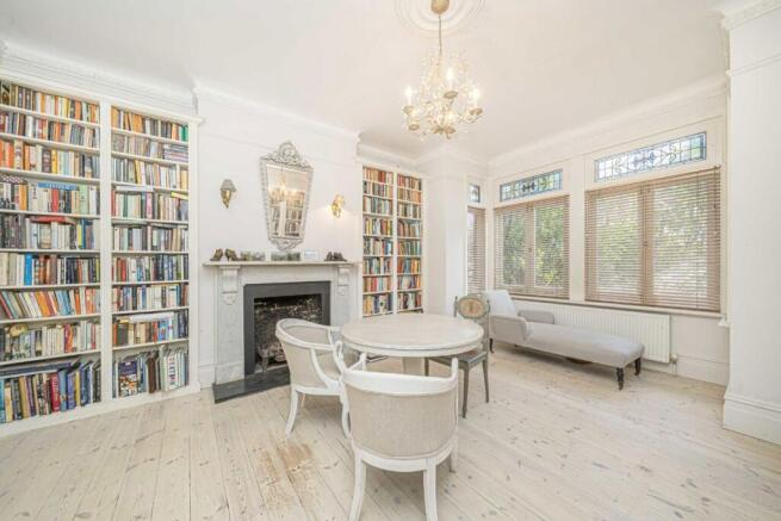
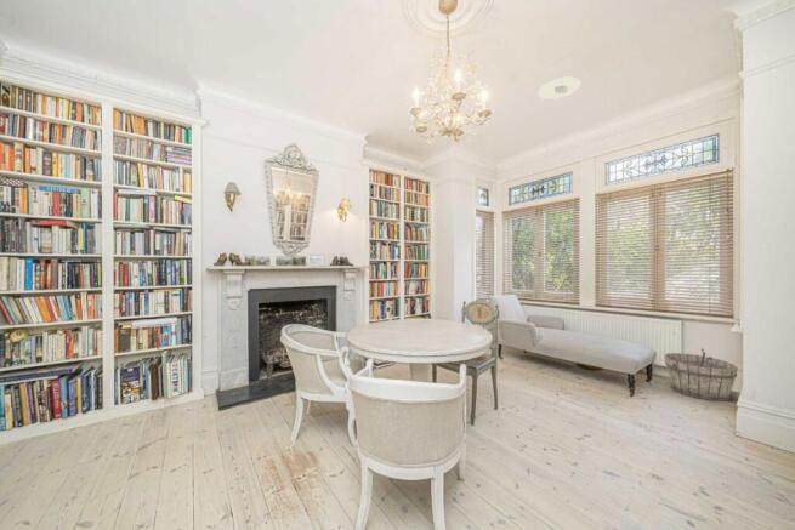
+ recessed light (558, 86)
+ wooden bucket (698, 370)
